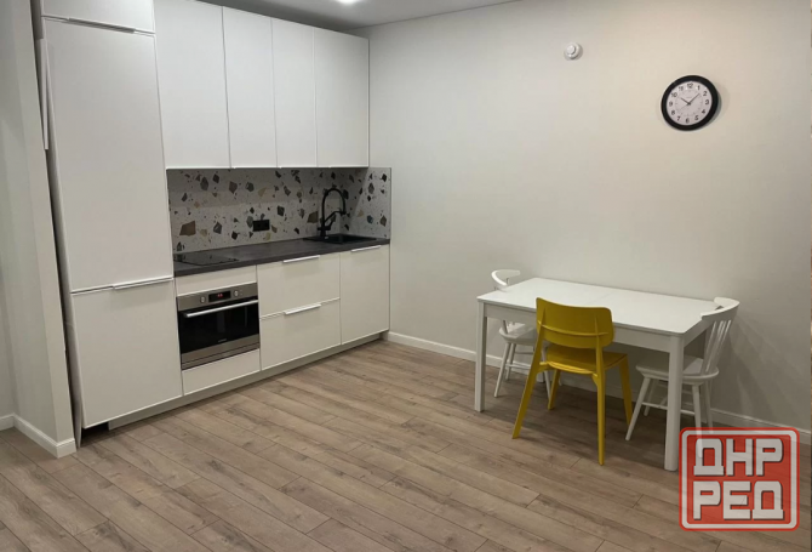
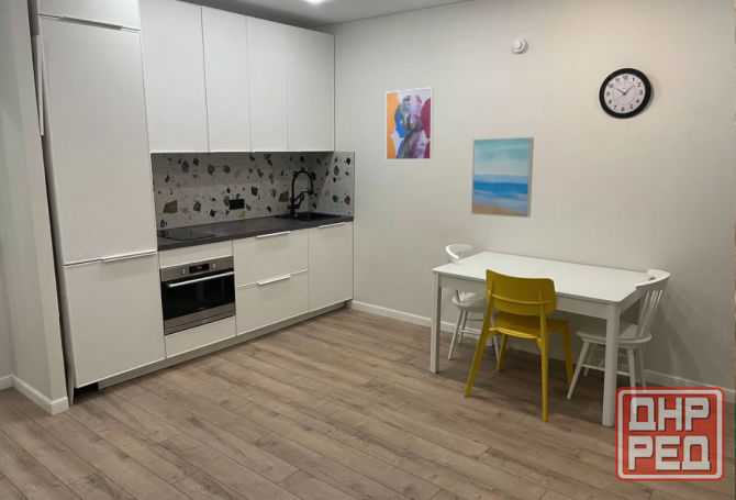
+ wall art (501, 177)
+ wall art (409, 125)
